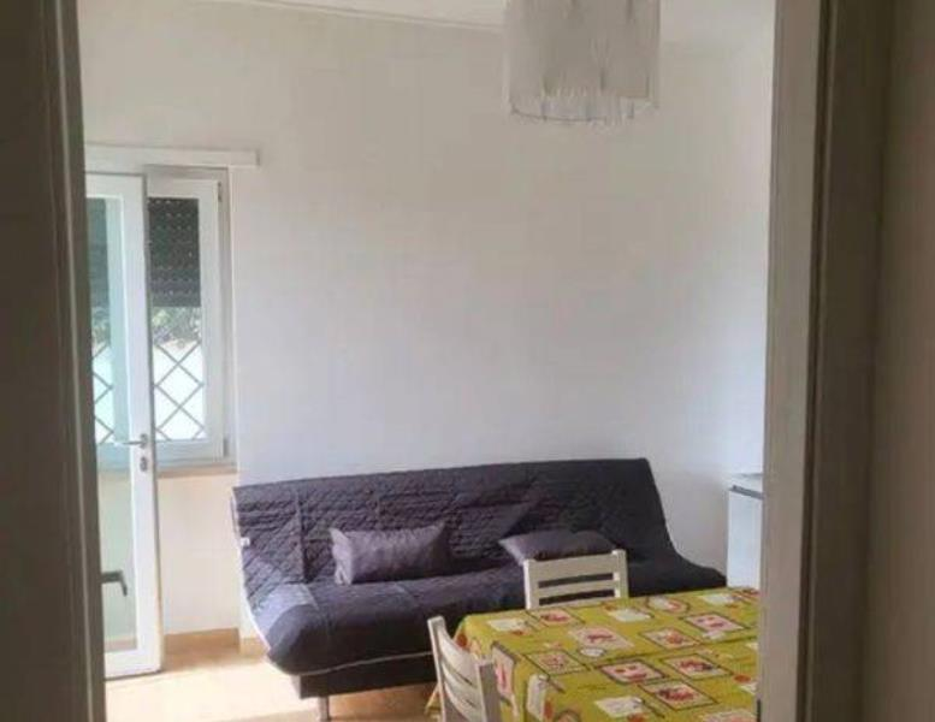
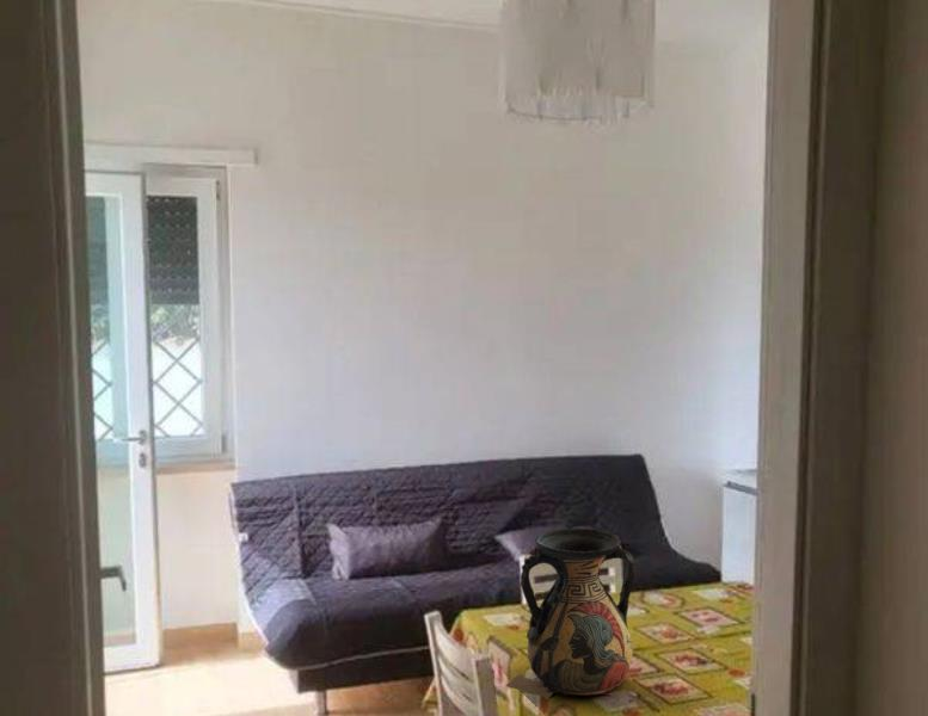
+ vase (572, 611)
